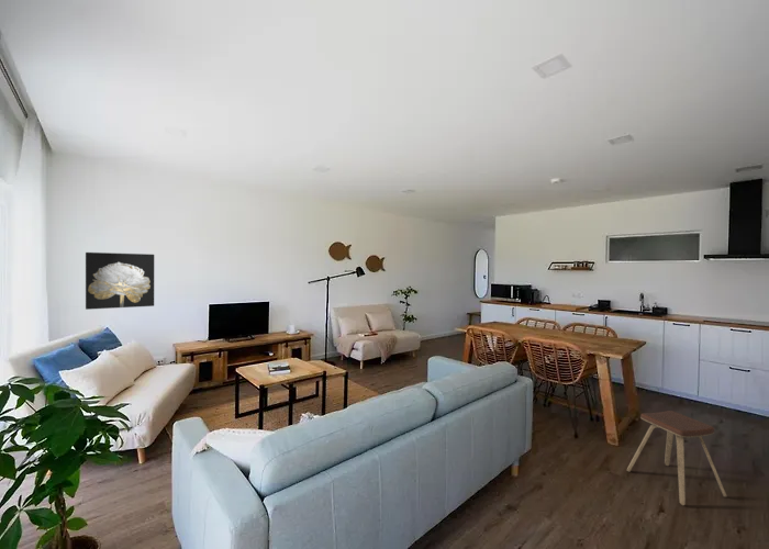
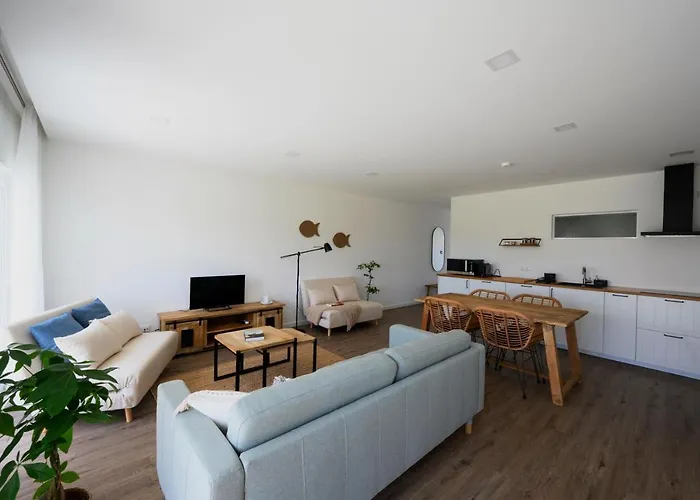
- wall art (121, 280)
- music stool (677, 451)
